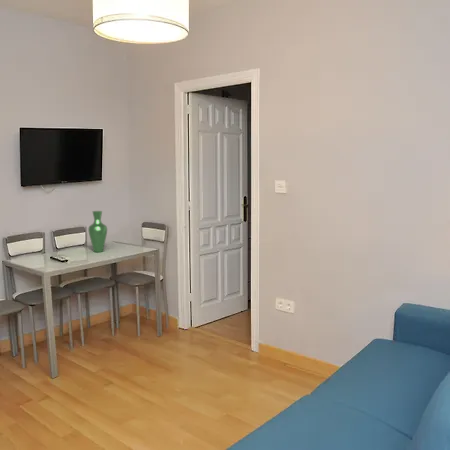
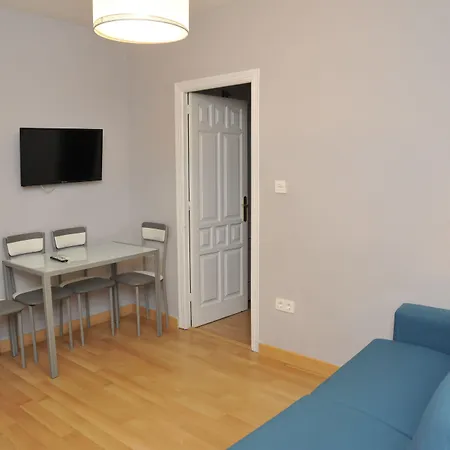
- vase (97, 231)
